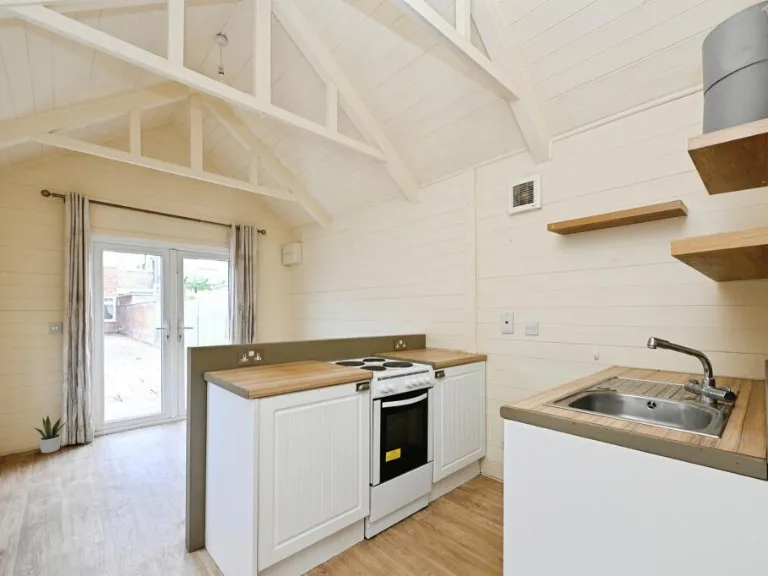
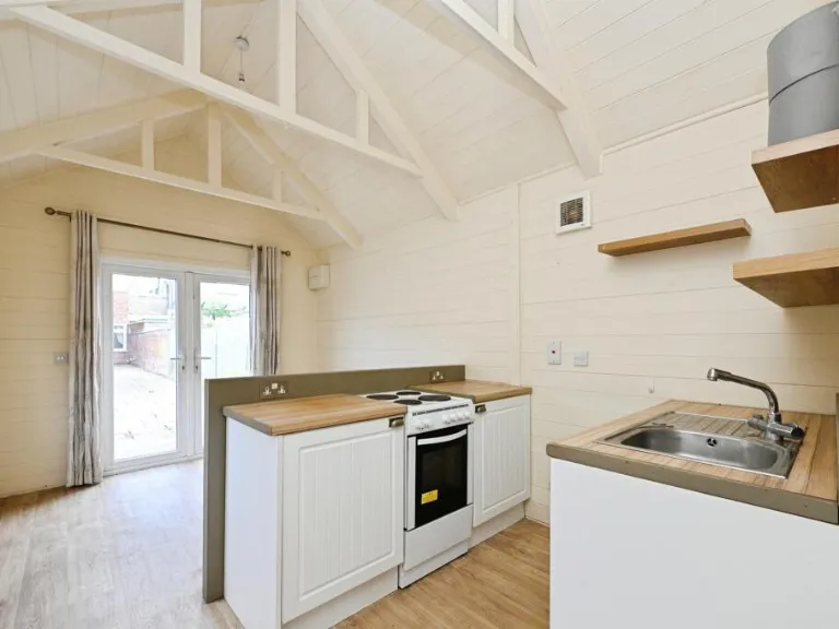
- potted plant (51, 431)
